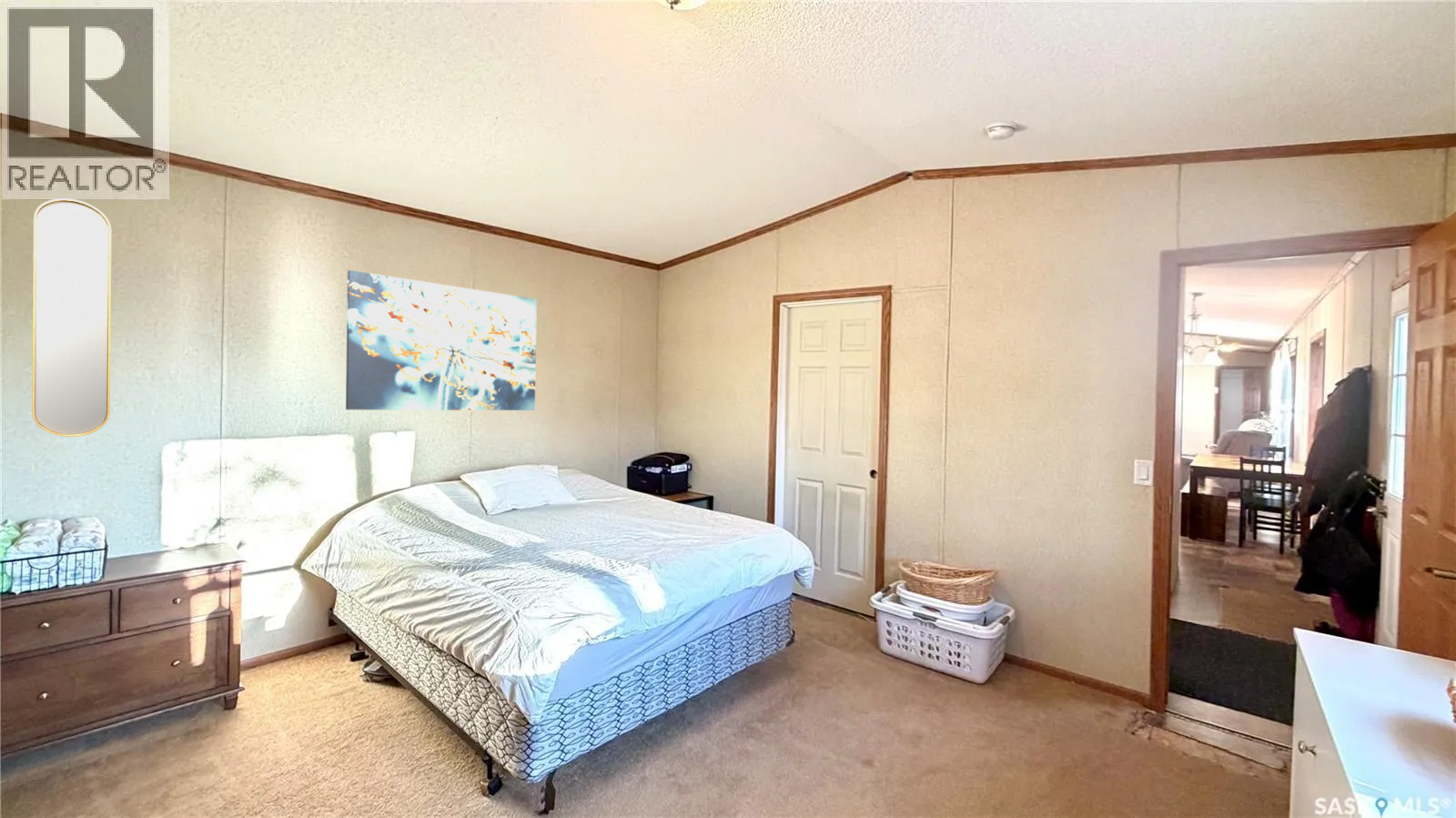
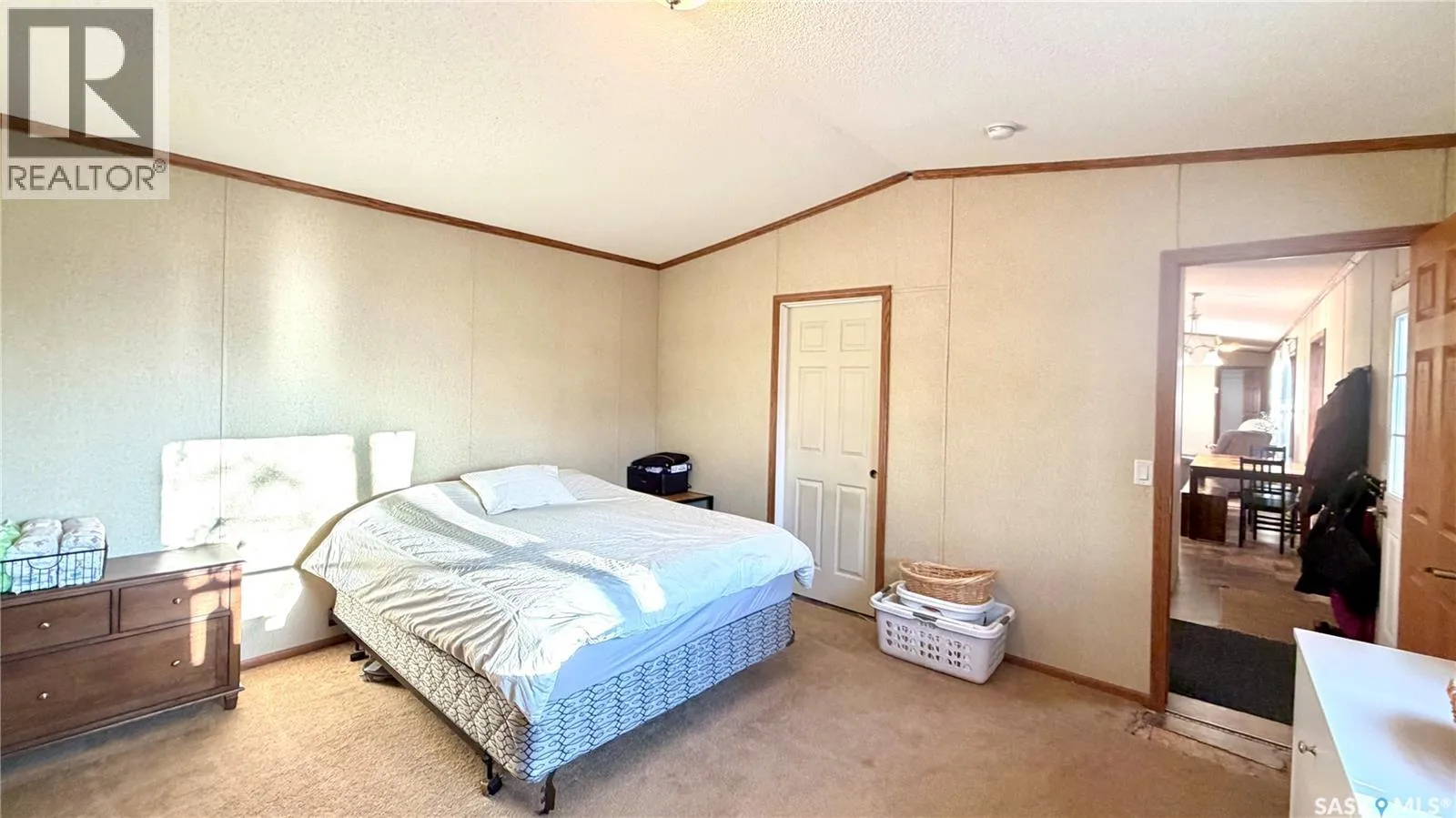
- home mirror (73, 318)
- wall art (451, 348)
